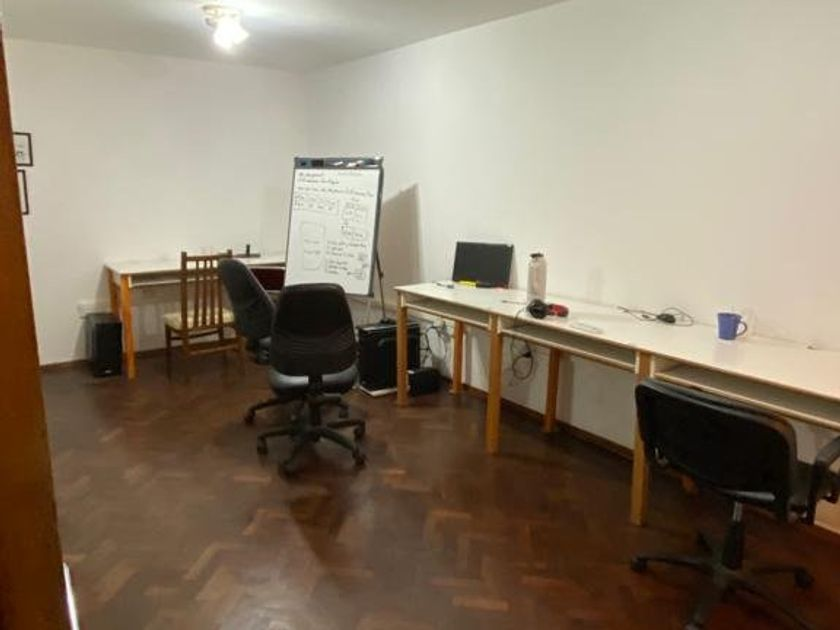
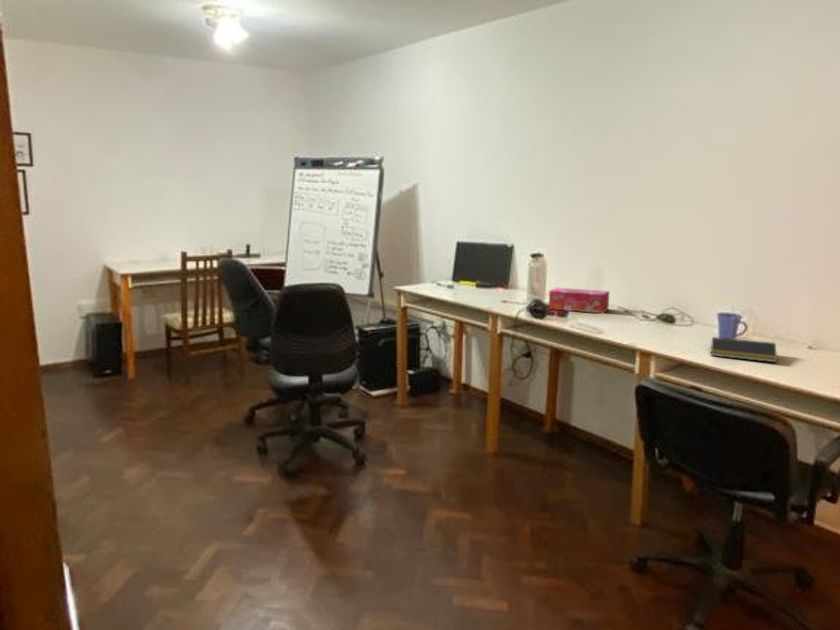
+ notepad (743, 349)
+ tissue box (579, 300)
